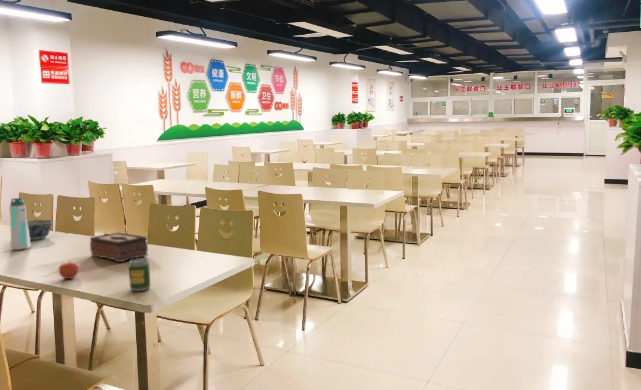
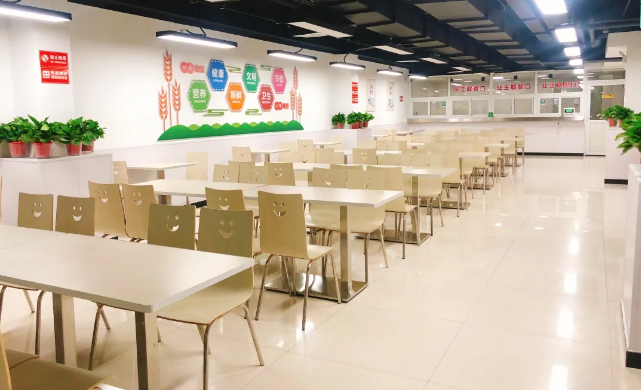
- apple (68, 269)
- tissue box (118, 246)
- water bottle (19, 223)
- bowl (36, 230)
- soda can (139, 274)
